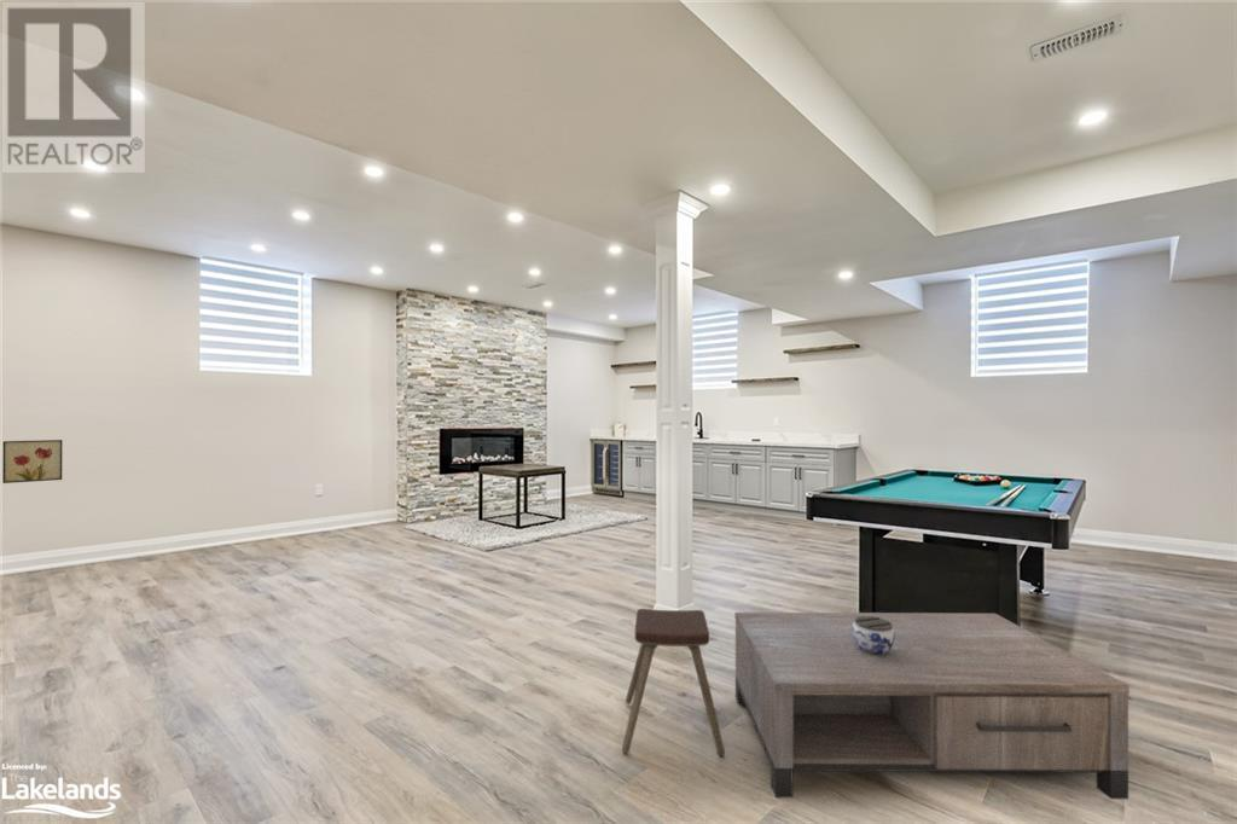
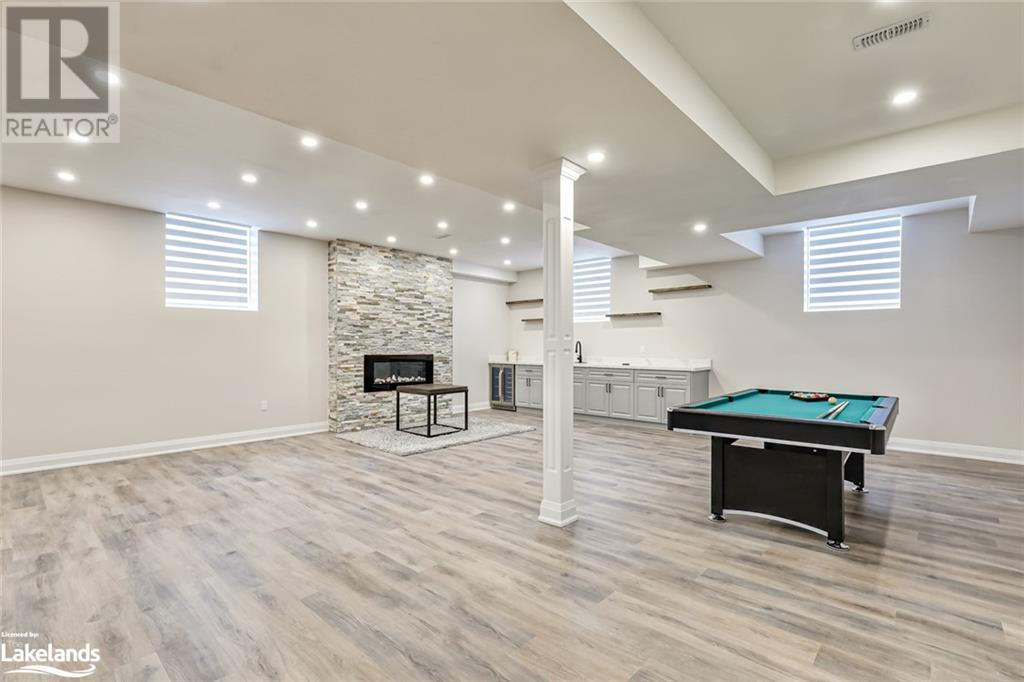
- music stool (649, 669)
- jar (872, 634)
- wall art (33, 460)
- coffee table (901, 691)
